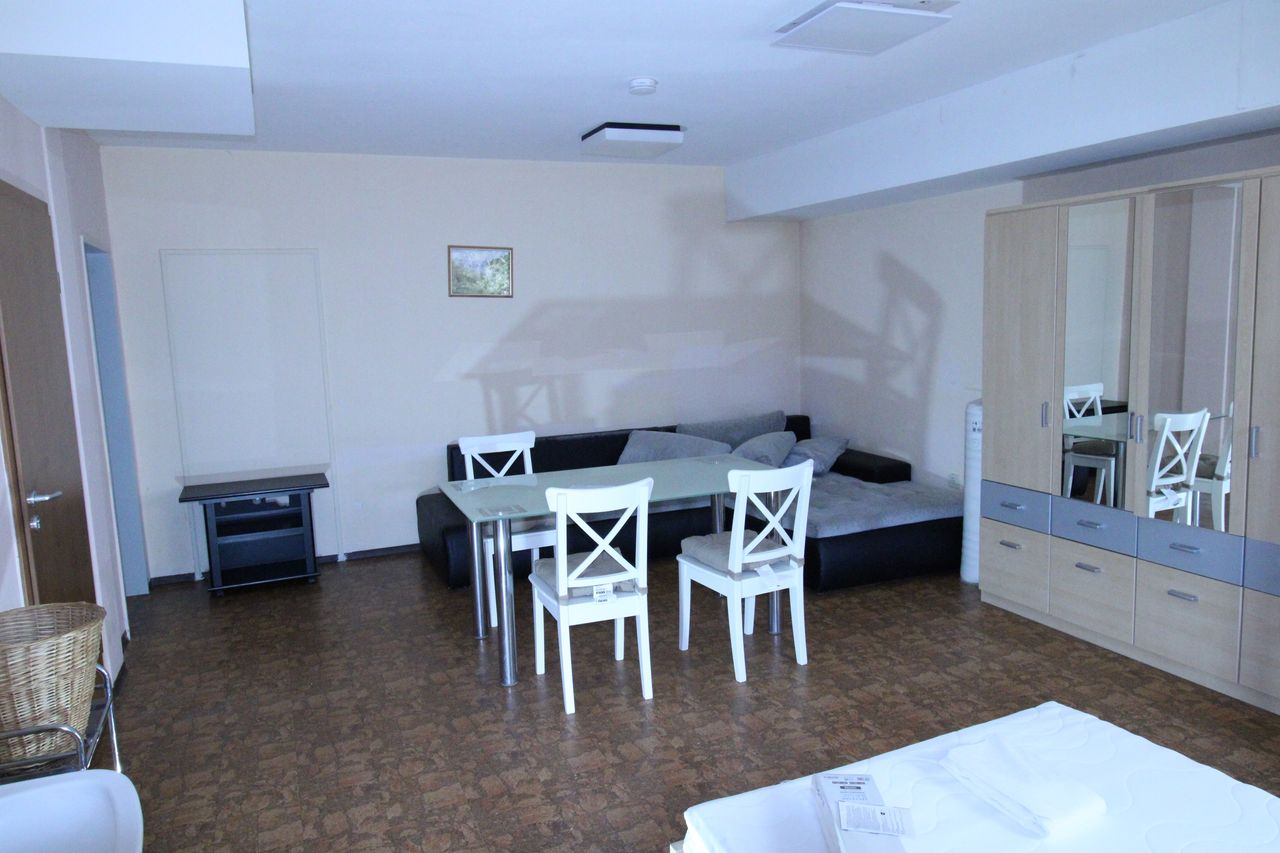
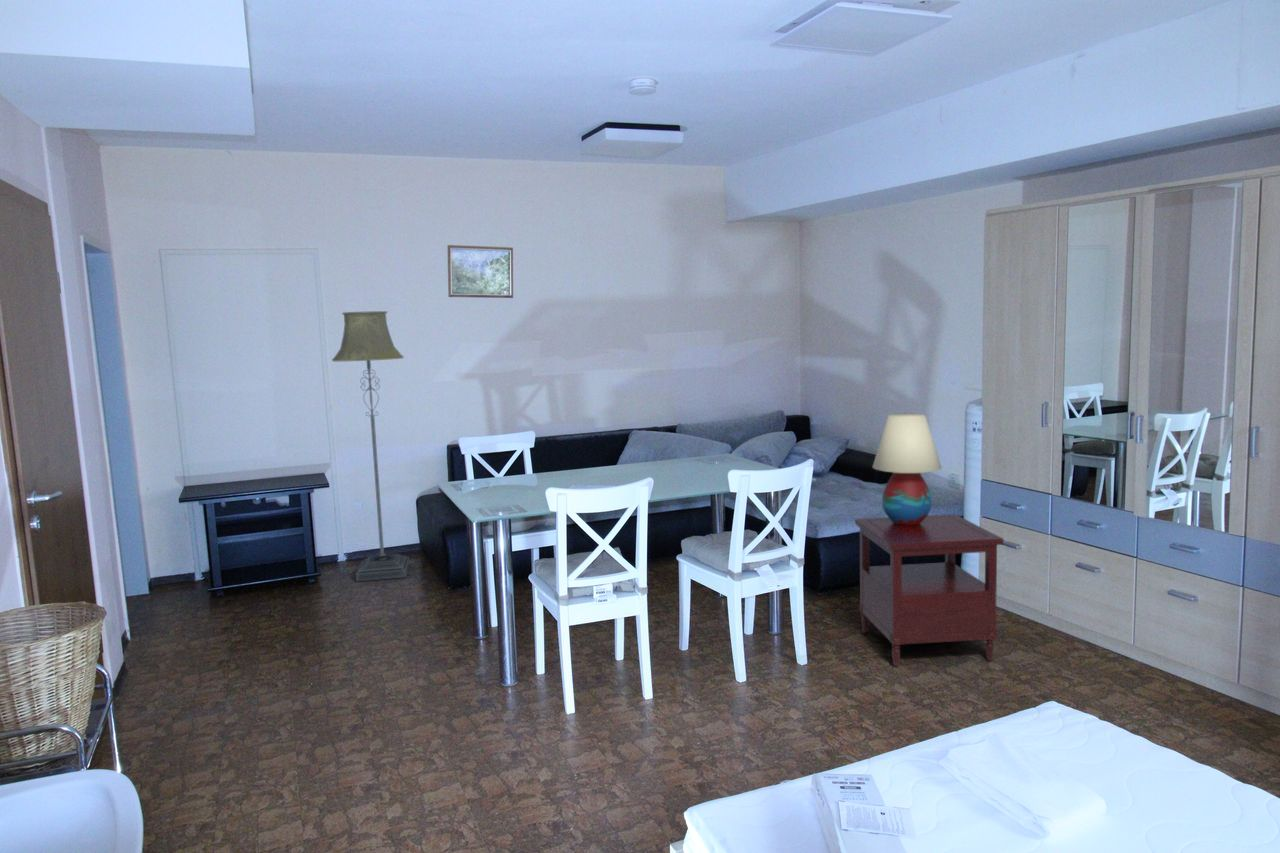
+ side table (924, 587)
+ floor lamp (374, 444)
+ table lamp (906, 469)
